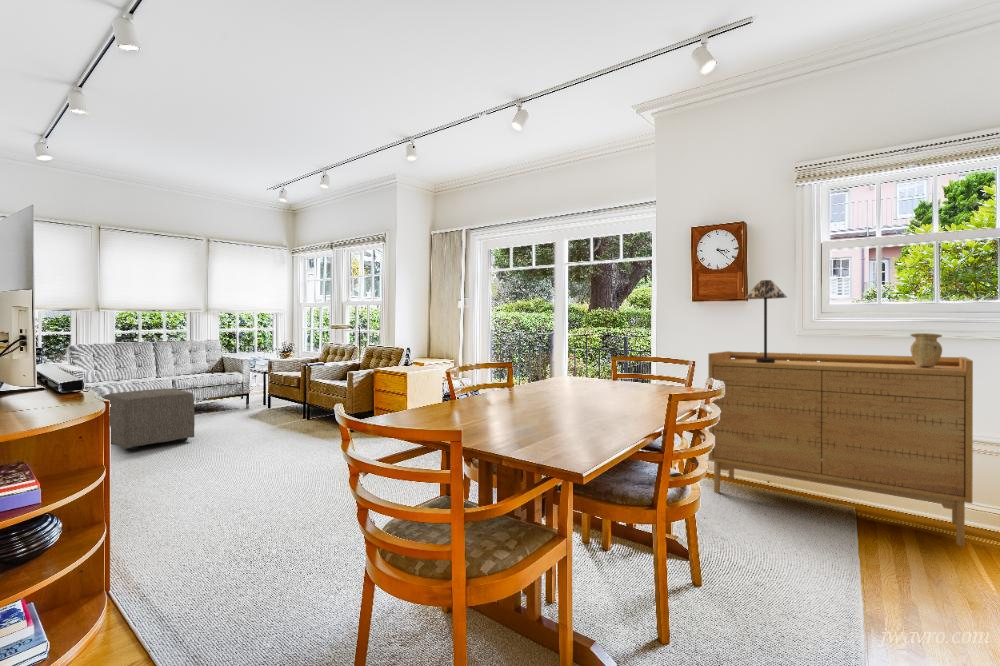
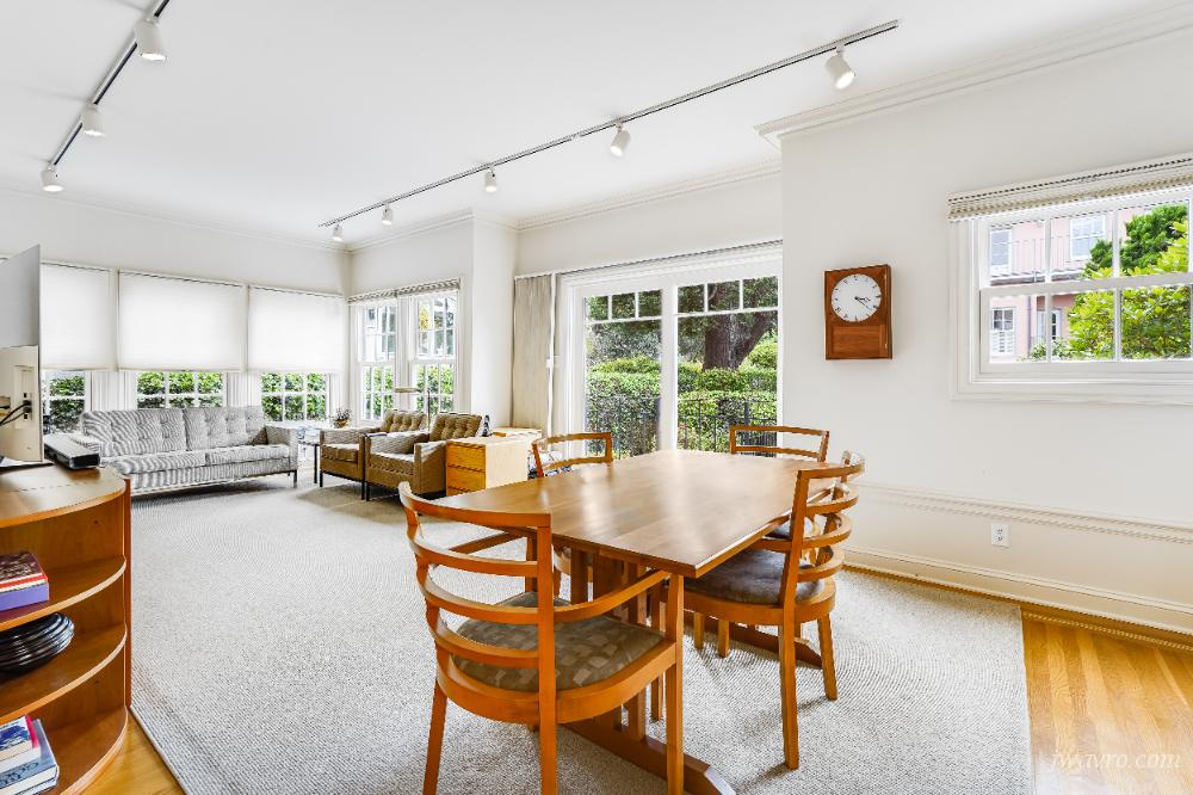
- ottoman (149, 416)
- table lamp (765, 321)
- sideboard (826, 431)
- vase (926, 349)
